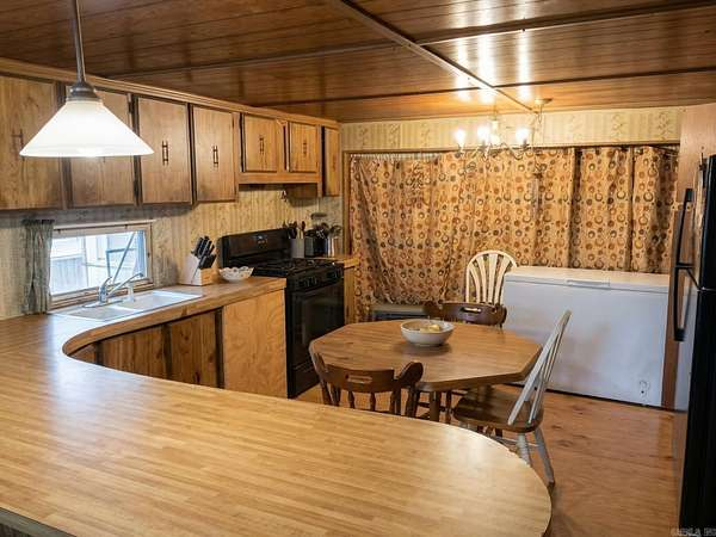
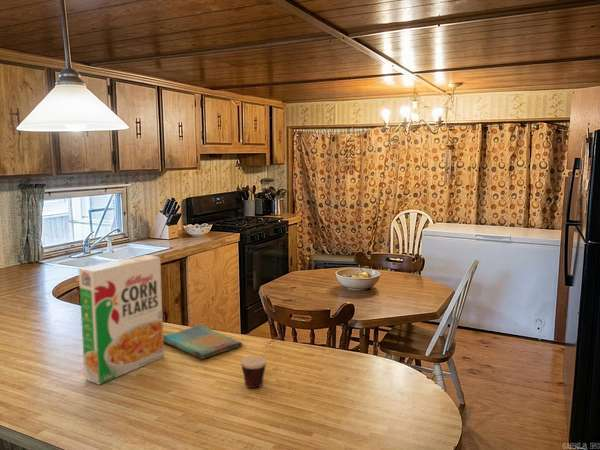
+ cereal box (124, 315)
+ cup (262, 361)
+ dish towel (201, 340)
